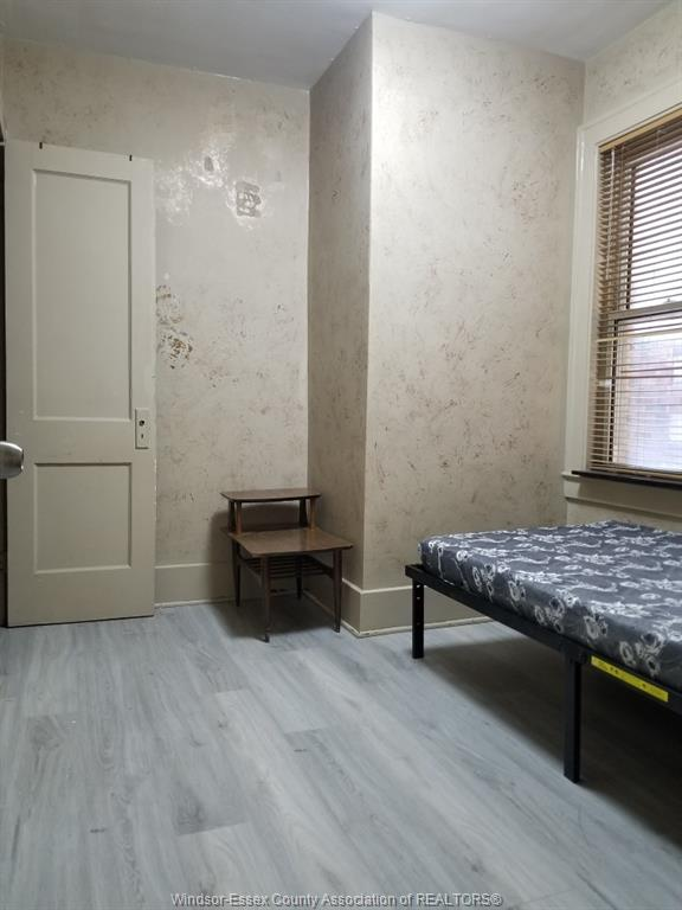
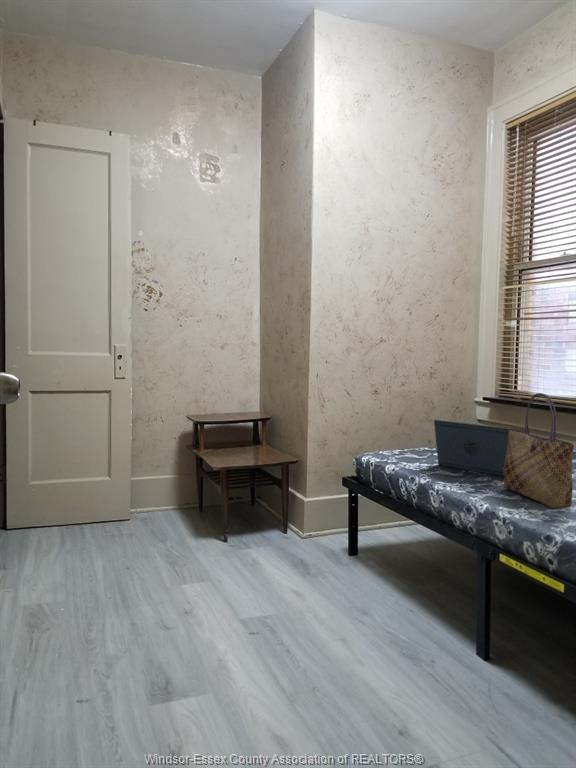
+ laptop (482, 444)
+ tote bag (539, 445)
